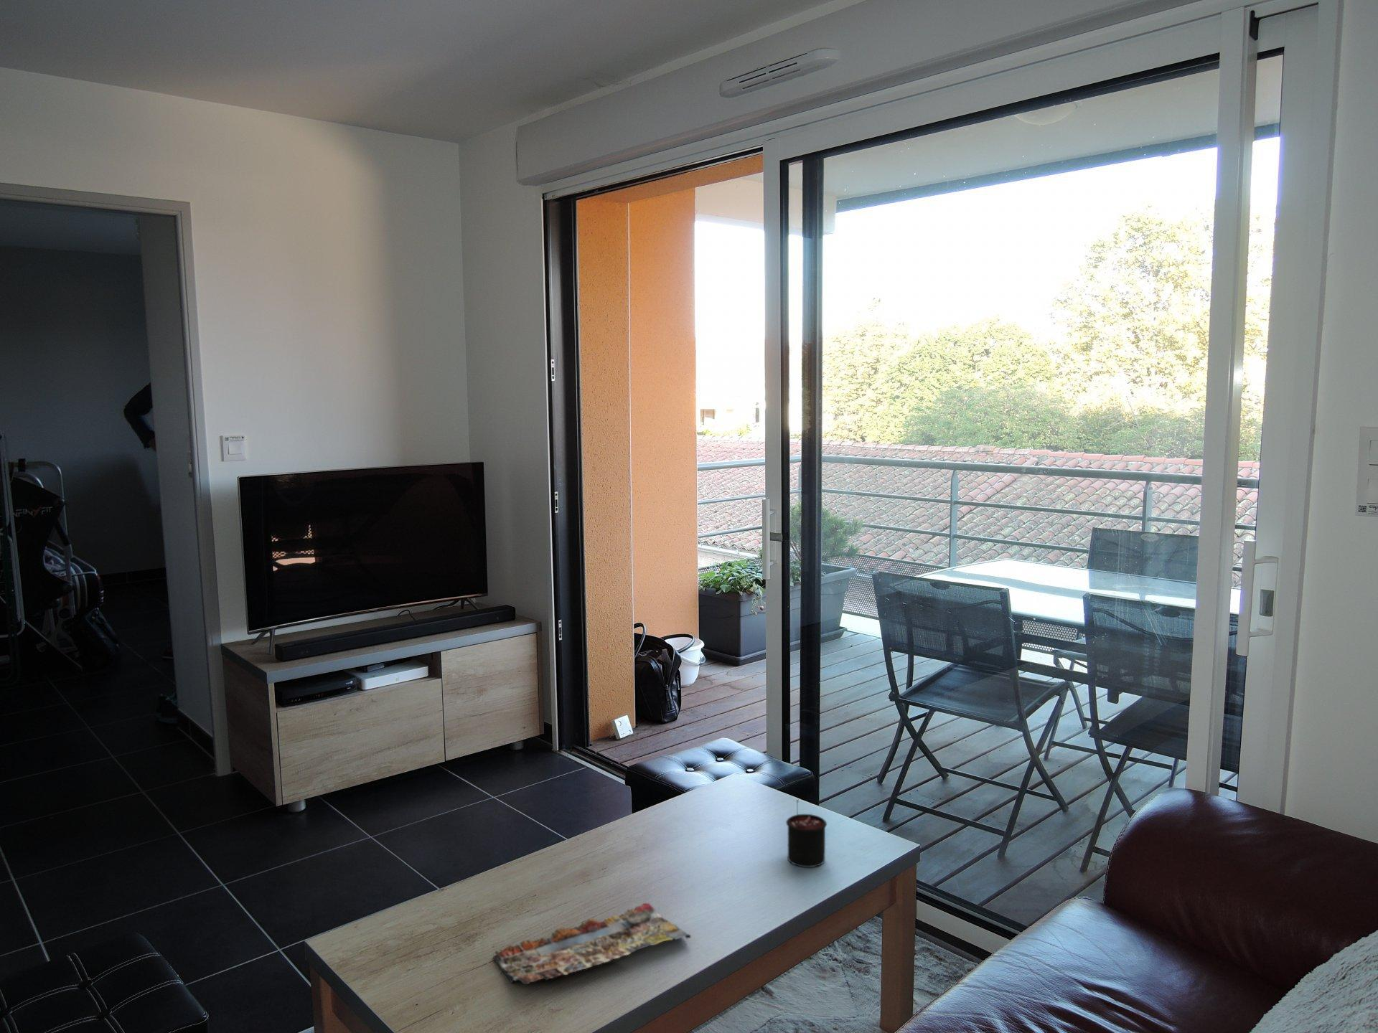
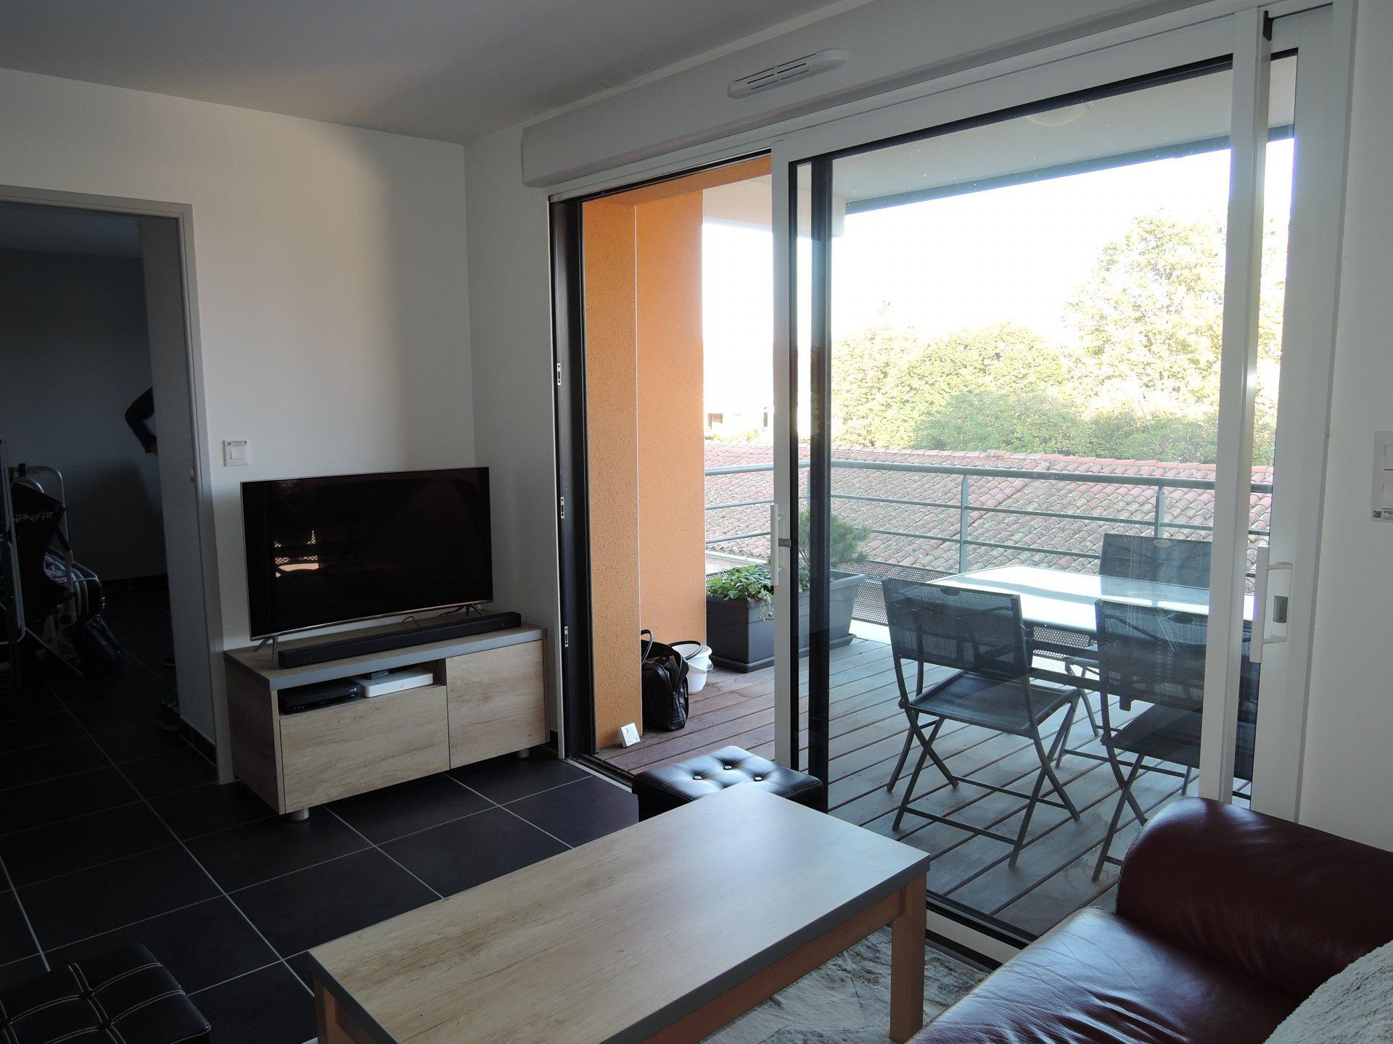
- candle (806, 831)
- magazine (591, 941)
